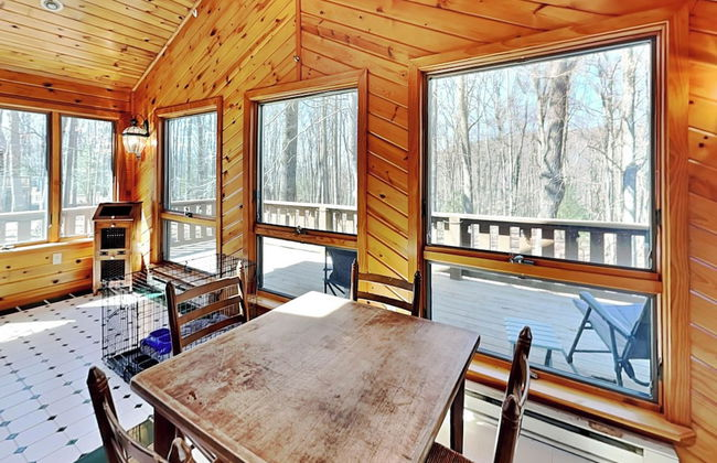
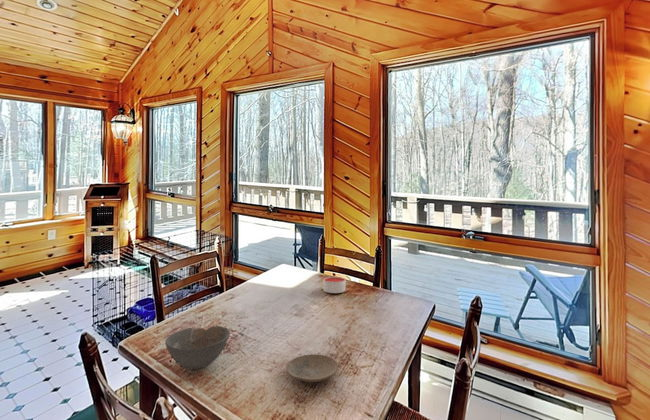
+ plate (312, 369)
+ candle (334, 284)
+ bowl (199, 350)
